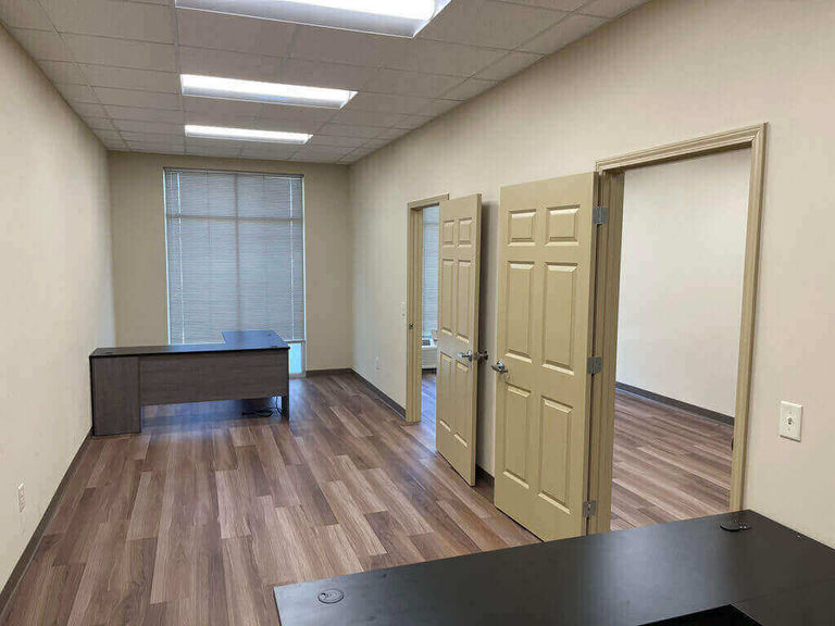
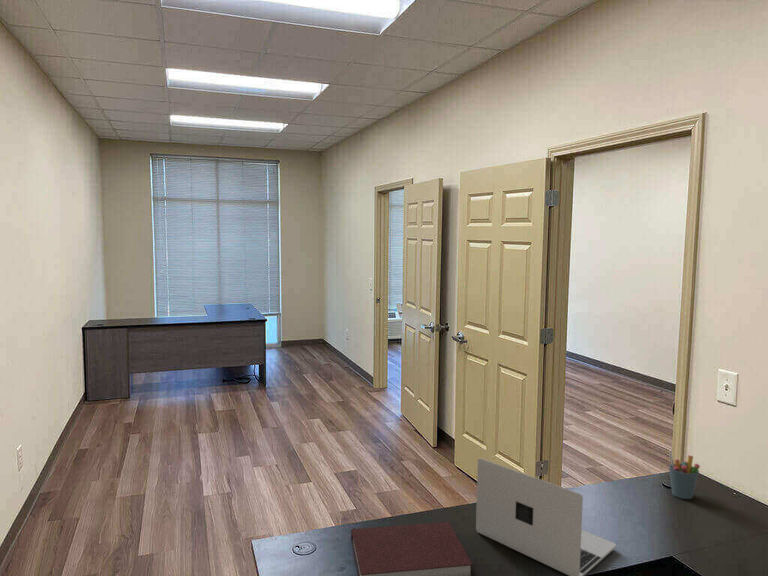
+ pen holder (683, 474)
+ notebook (408, 551)
+ laptop (546, 502)
